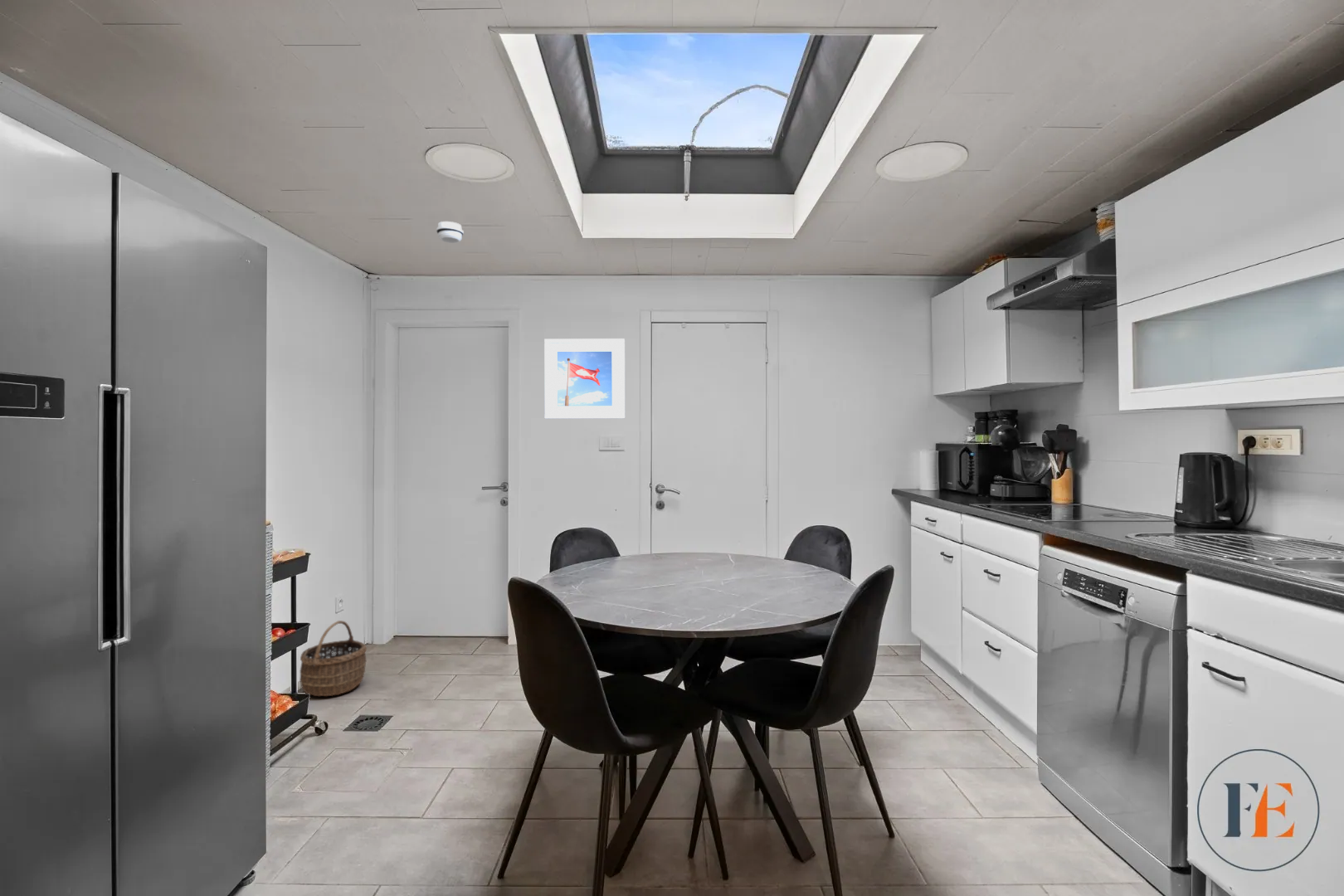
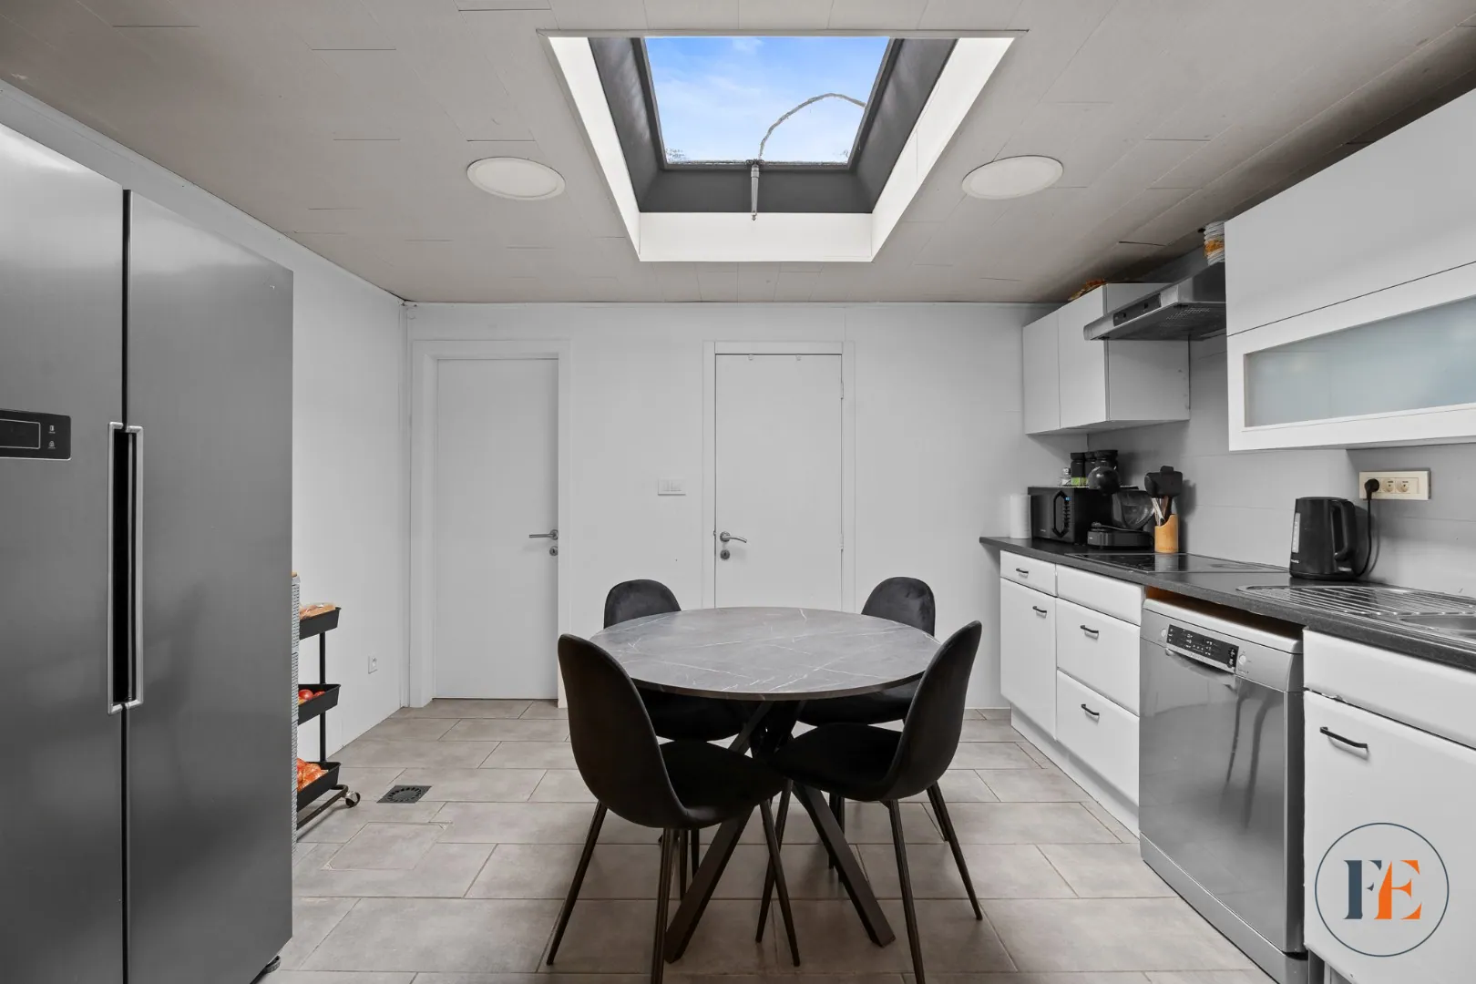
- wicker basket (334, 655)
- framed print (584, 378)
- smoke detector (450, 232)
